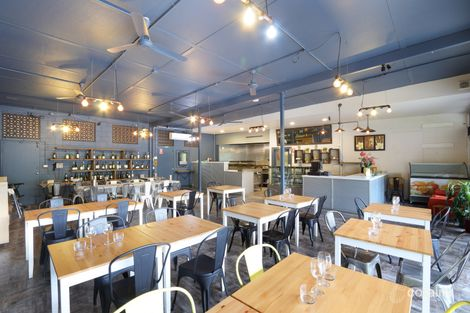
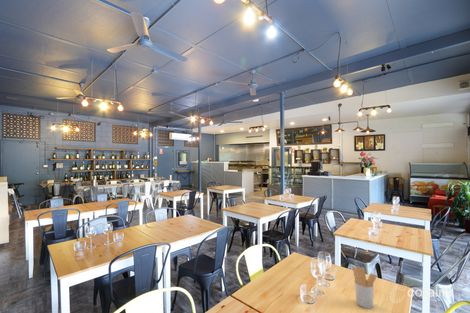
+ utensil holder (362, 285)
